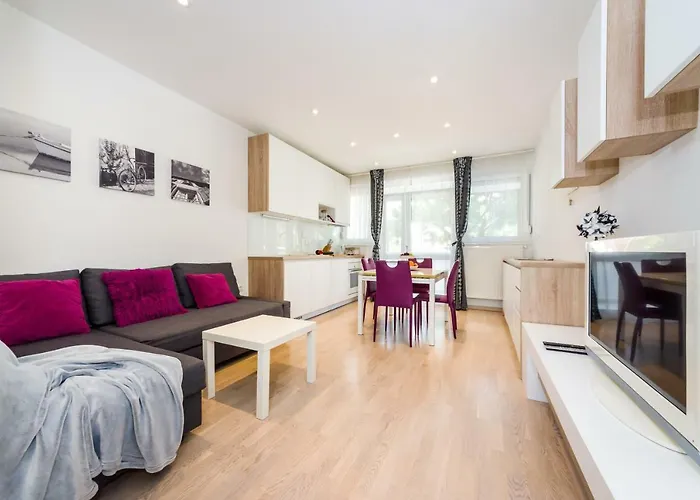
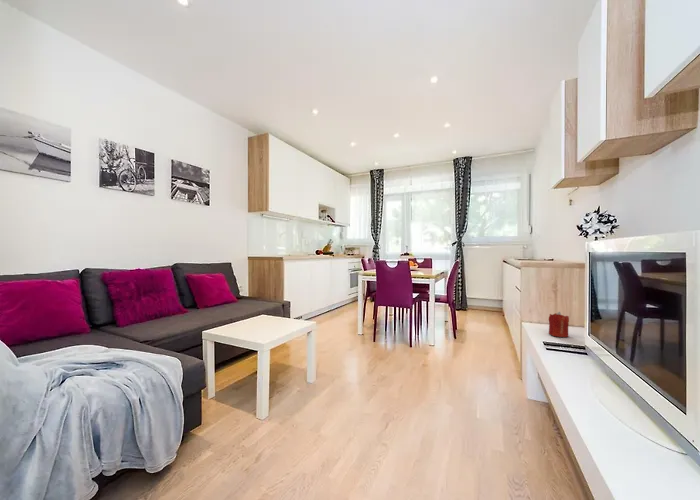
+ candle (558, 323)
